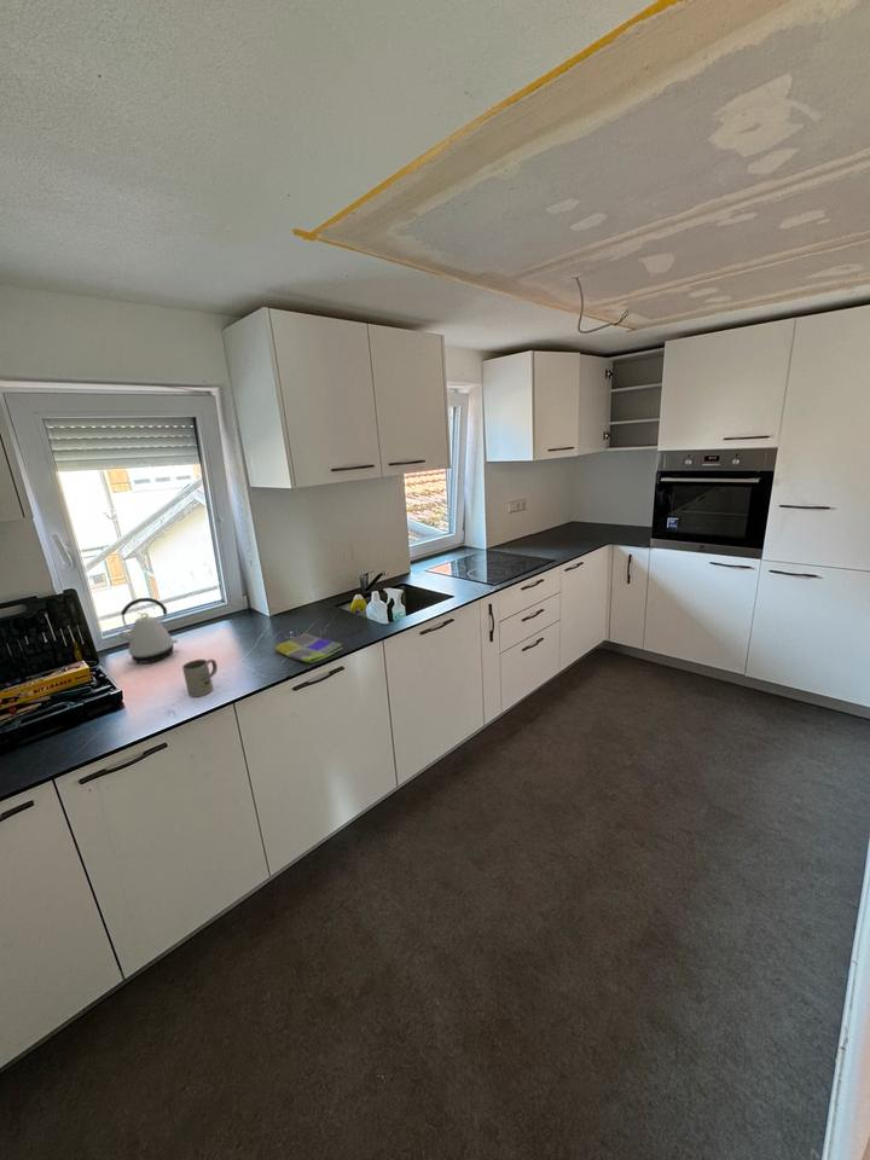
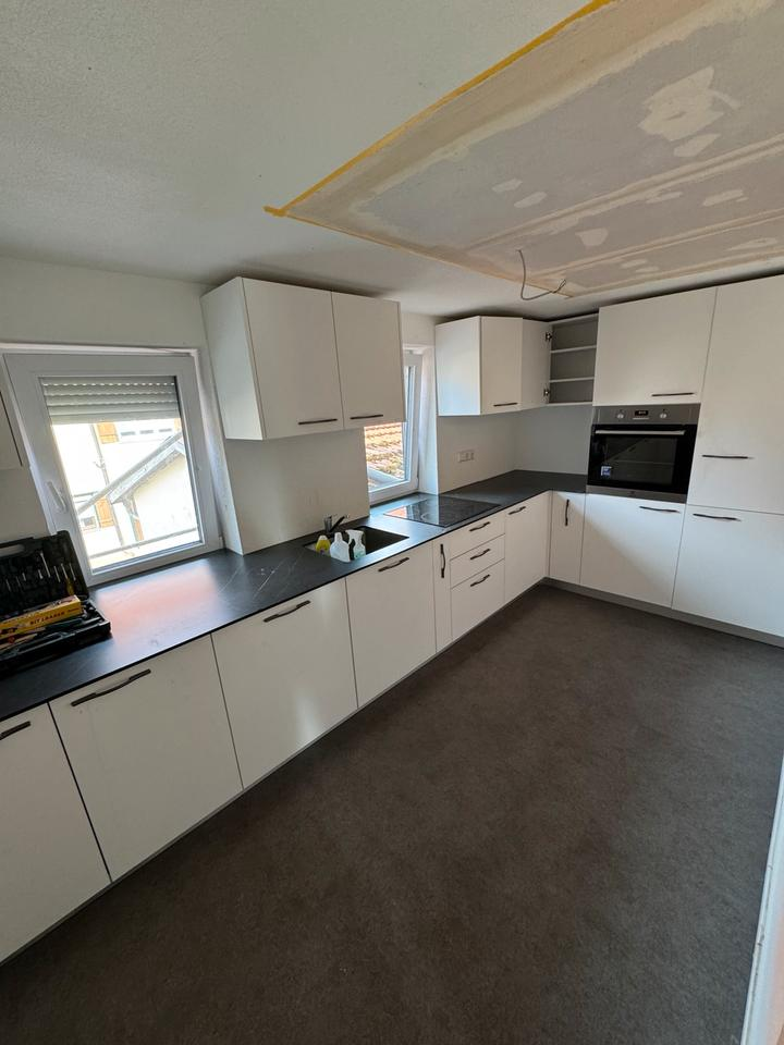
- kettle (145, 628)
- mug (203, 674)
- dish towel (308, 646)
